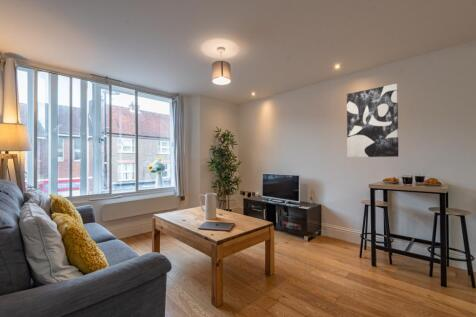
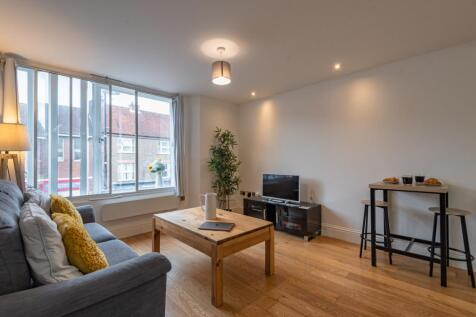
- wall art (370, 123)
